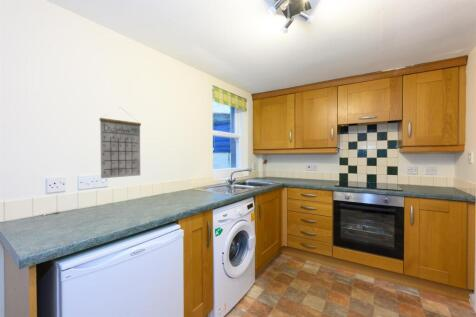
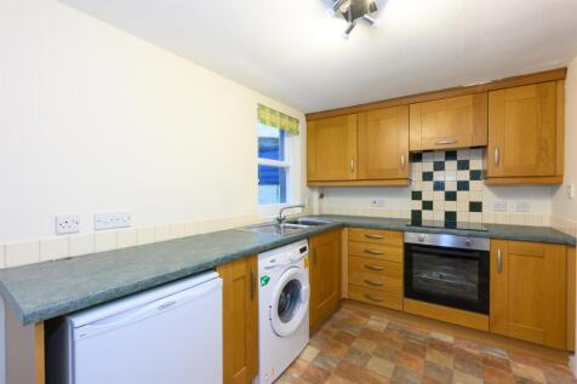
- calendar (121, 142)
